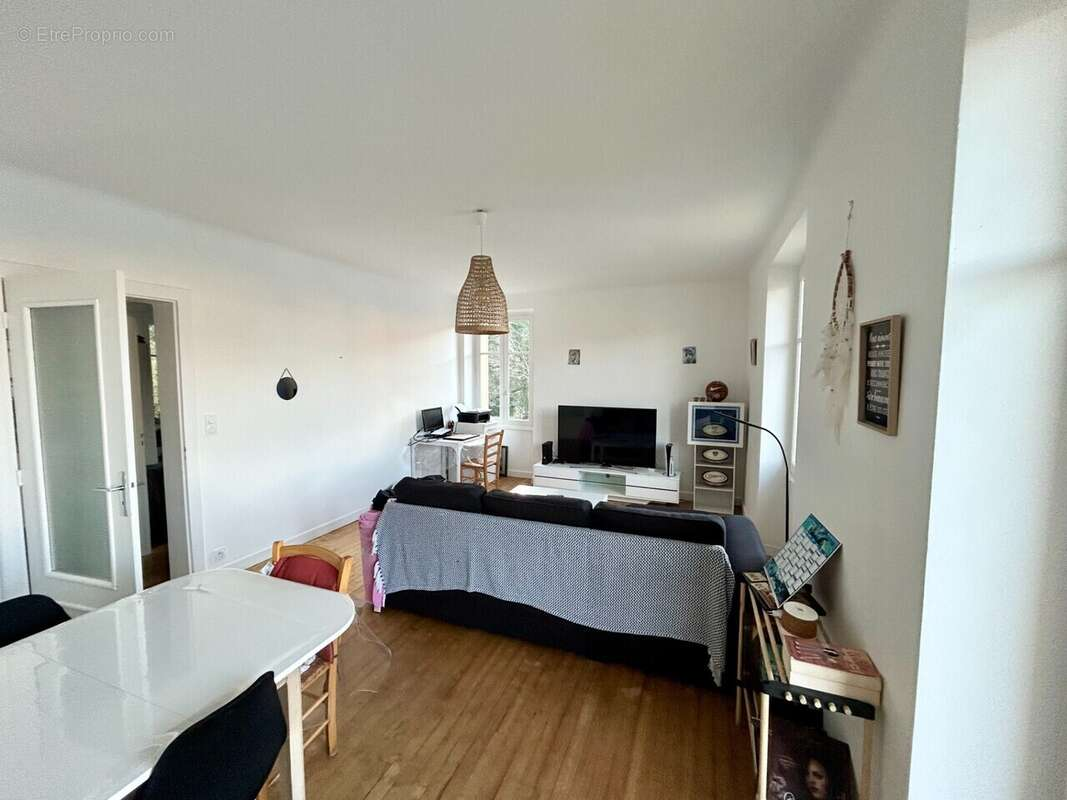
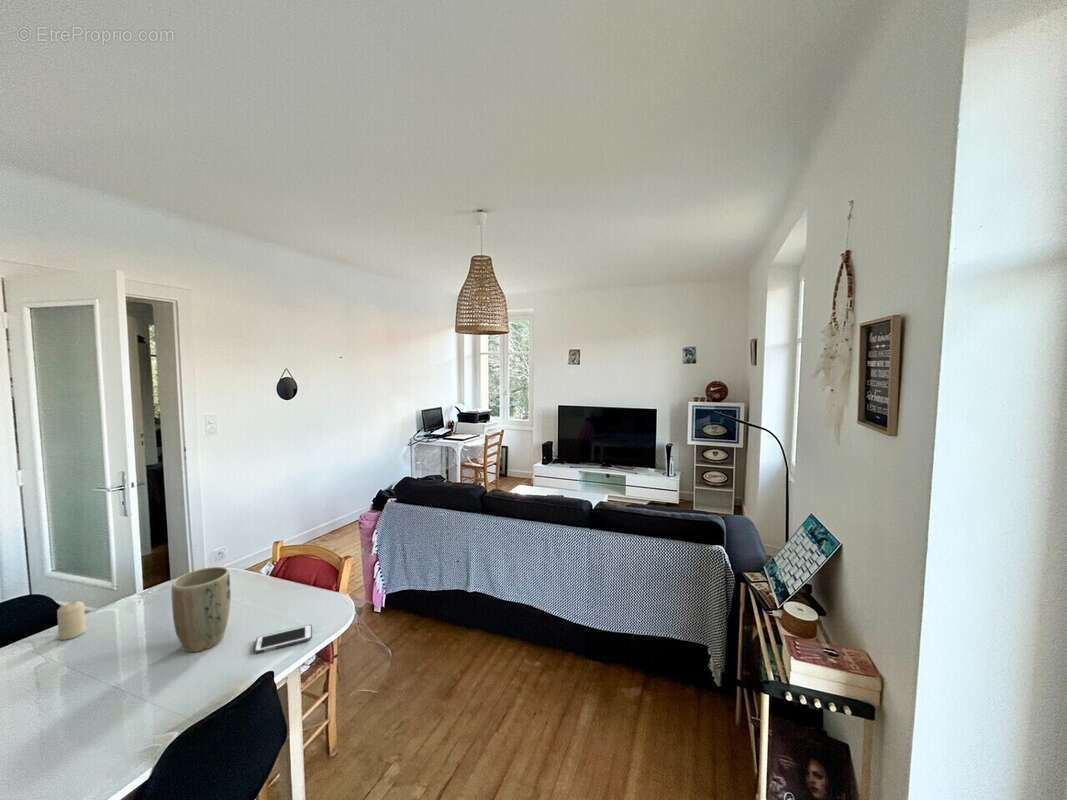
+ cell phone (284, 638)
+ candle (71, 618)
+ plant pot (202, 609)
